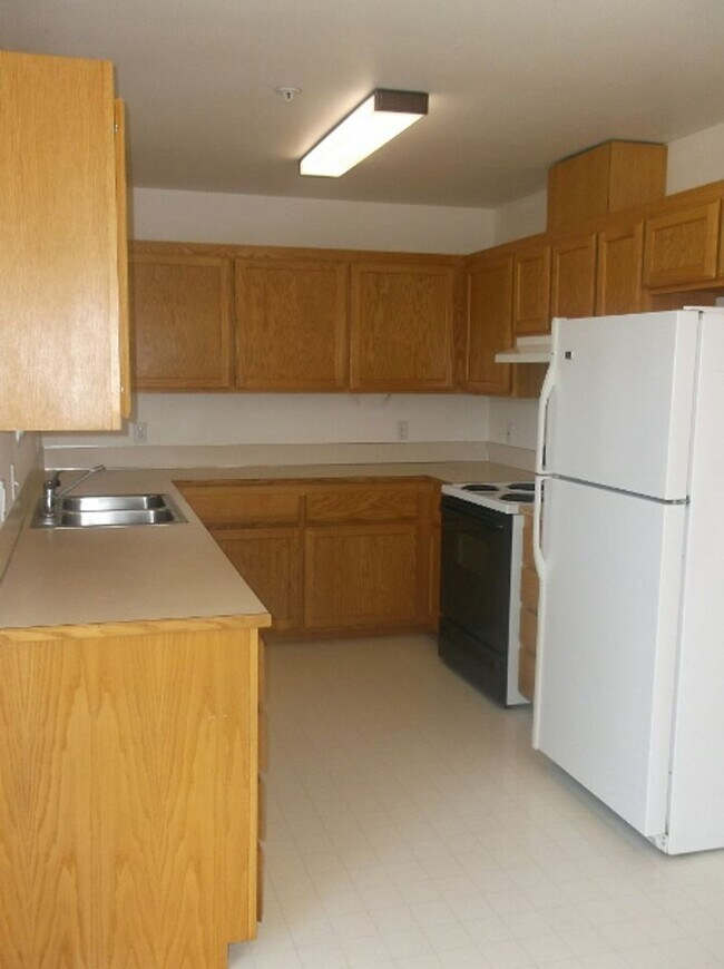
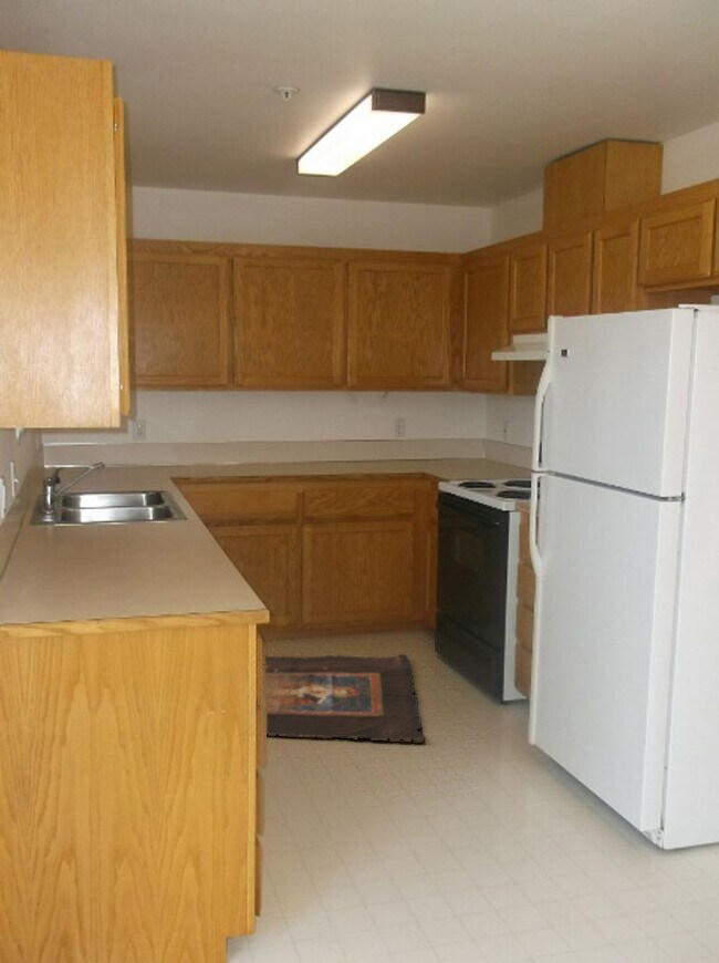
+ rug (330, 691)
